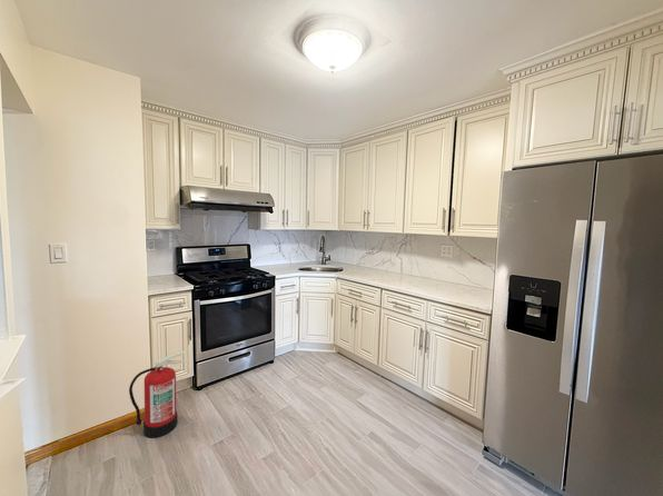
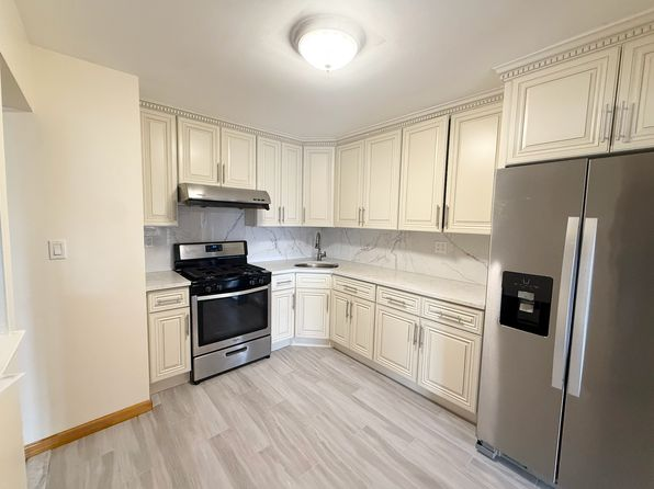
- fire extinguisher (160, 393)
